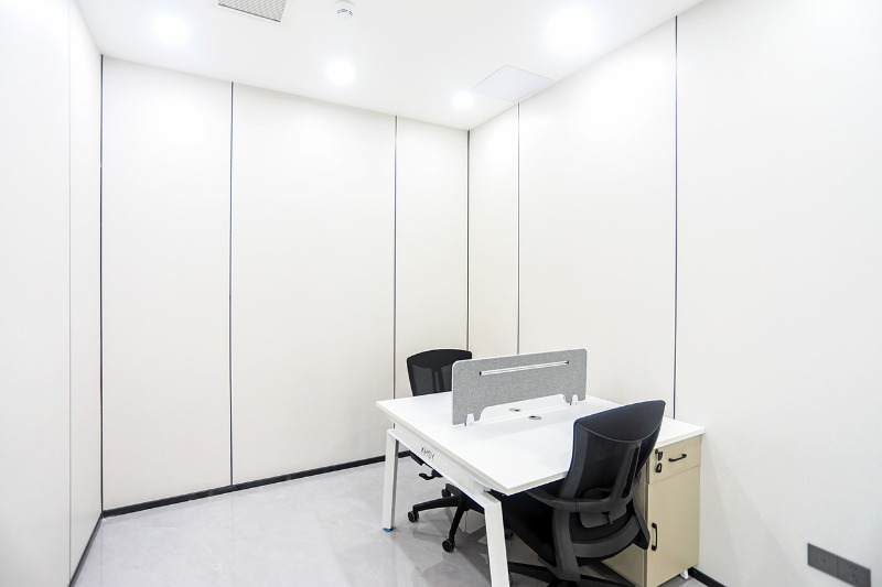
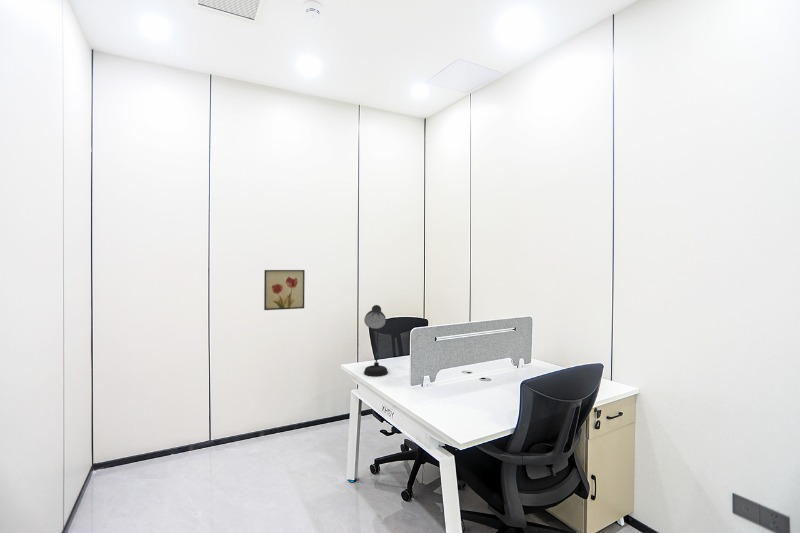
+ wall art (284, 289)
+ desk lamp (377, 339)
